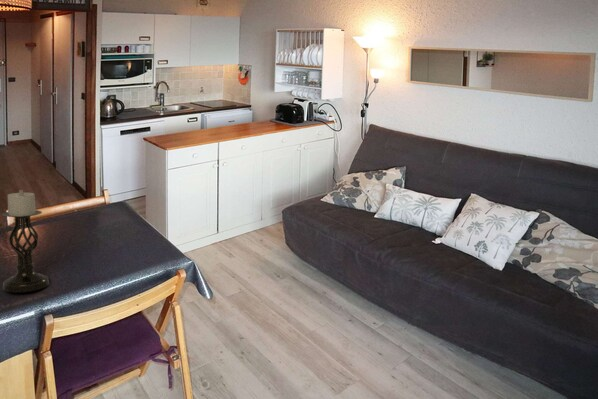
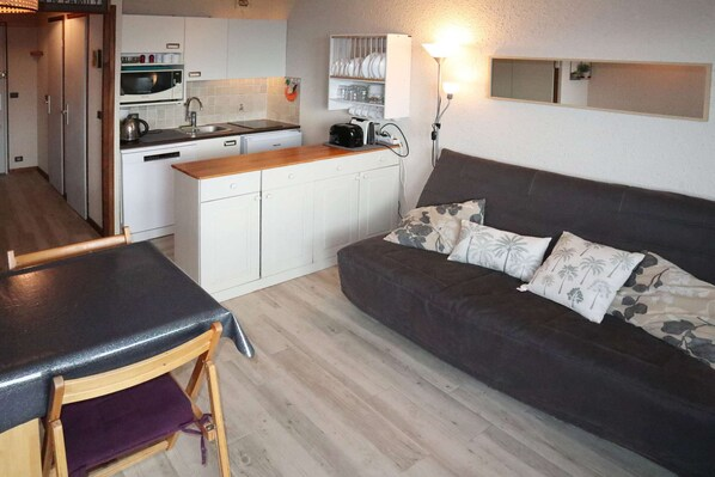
- candle holder (24, 237)
